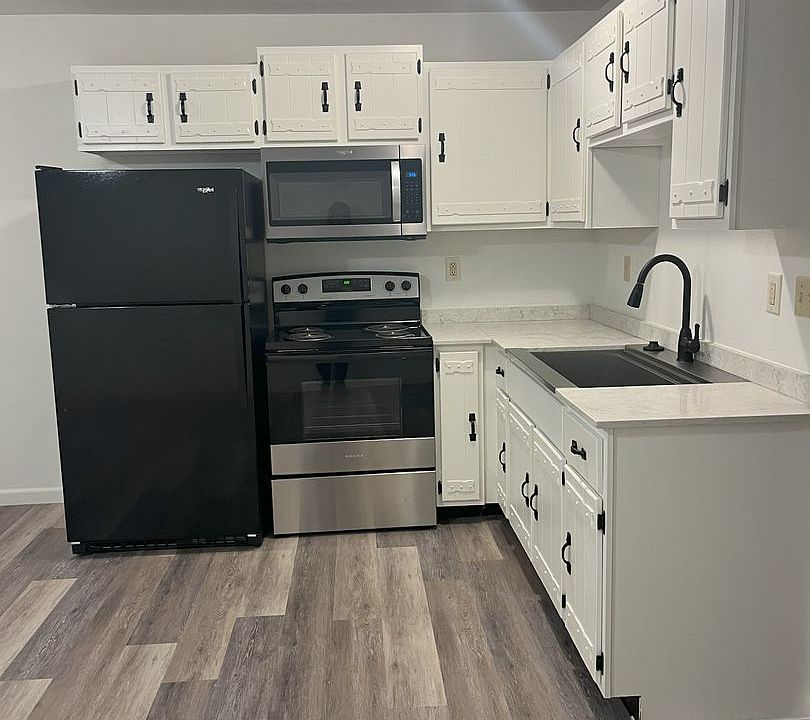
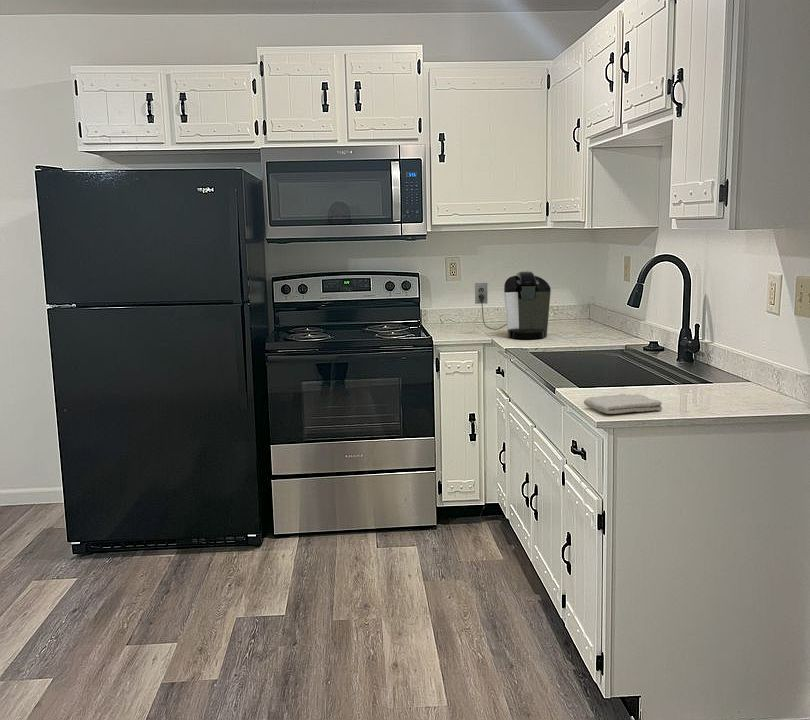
+ washcloth (623, 403)
+ coffee maker (513, 304)
